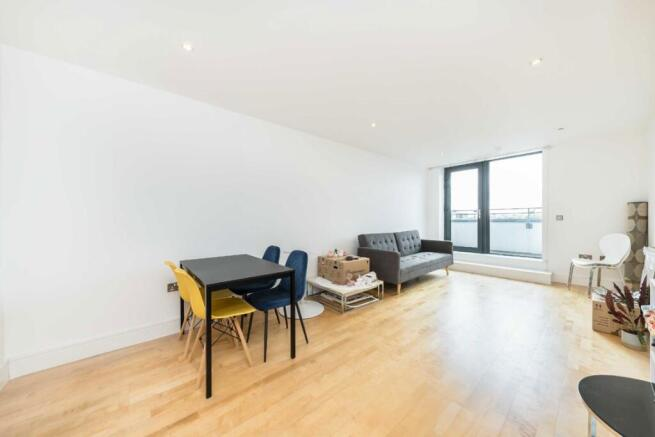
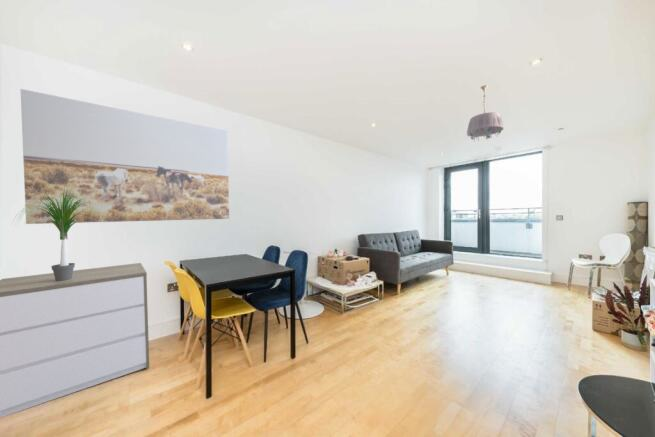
+ ceiling light fixture (484, 113)
+ potted plant (63, 230)
+ dresser (78, 325)
+ wall art (147, 168)
